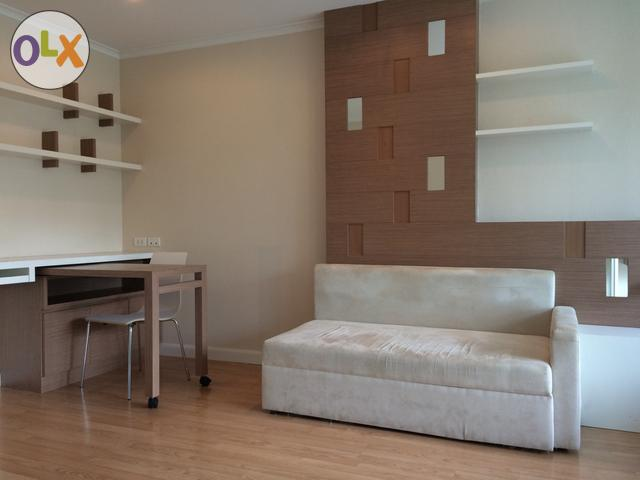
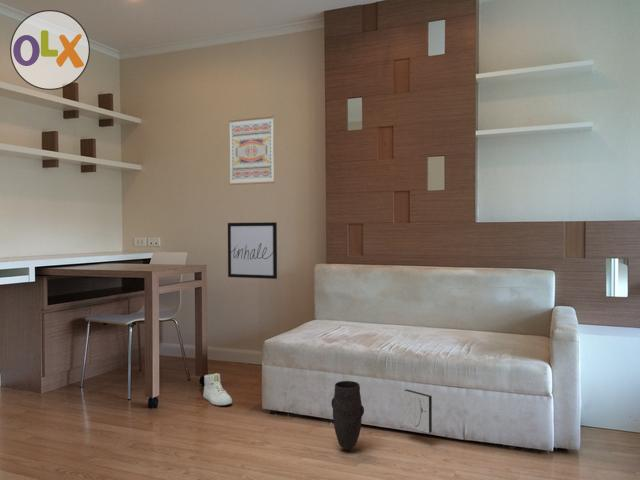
+ wall art (251, 150)
+ sneaker (216, 387)
+ wall art (251, 250)
+ vase (363, 413)
